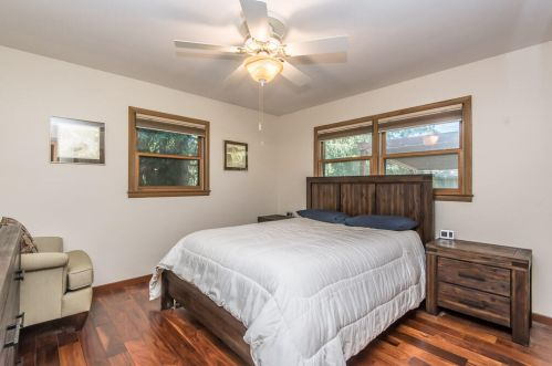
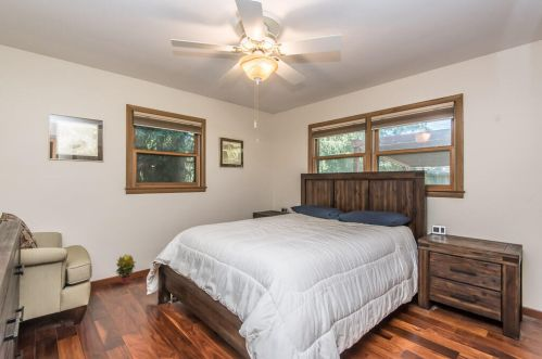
+ potted plant (126, 268)
